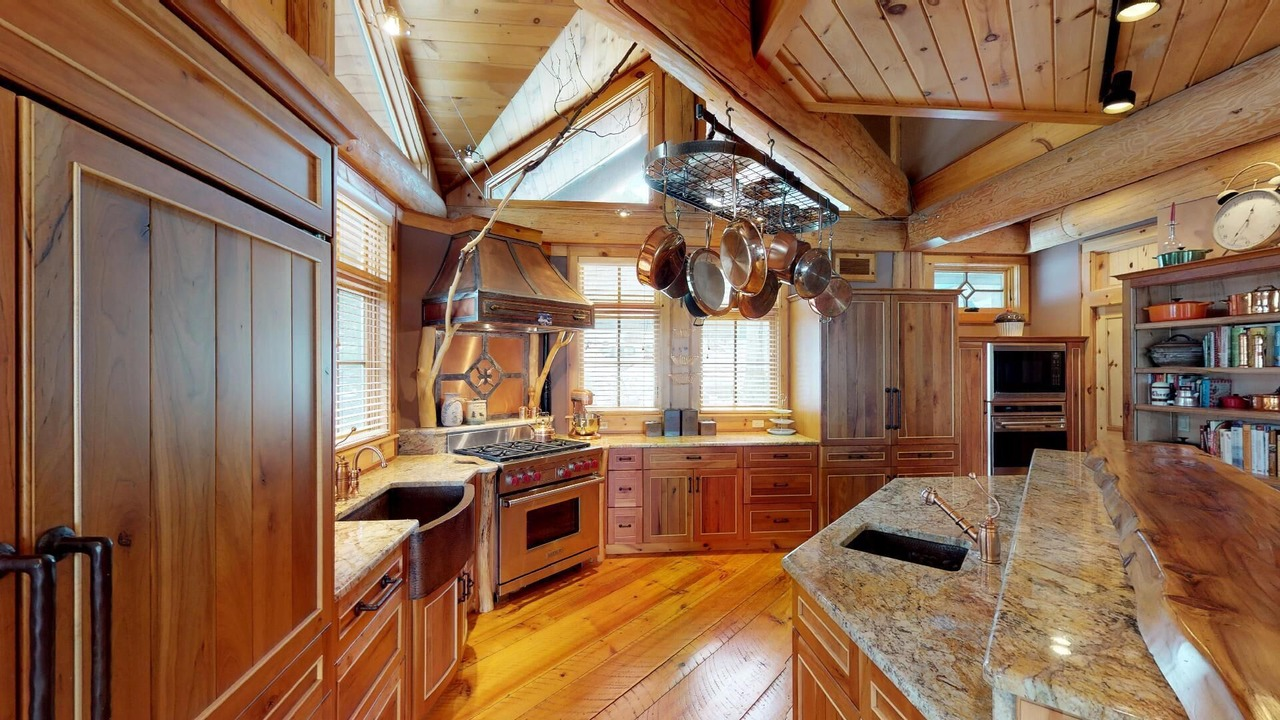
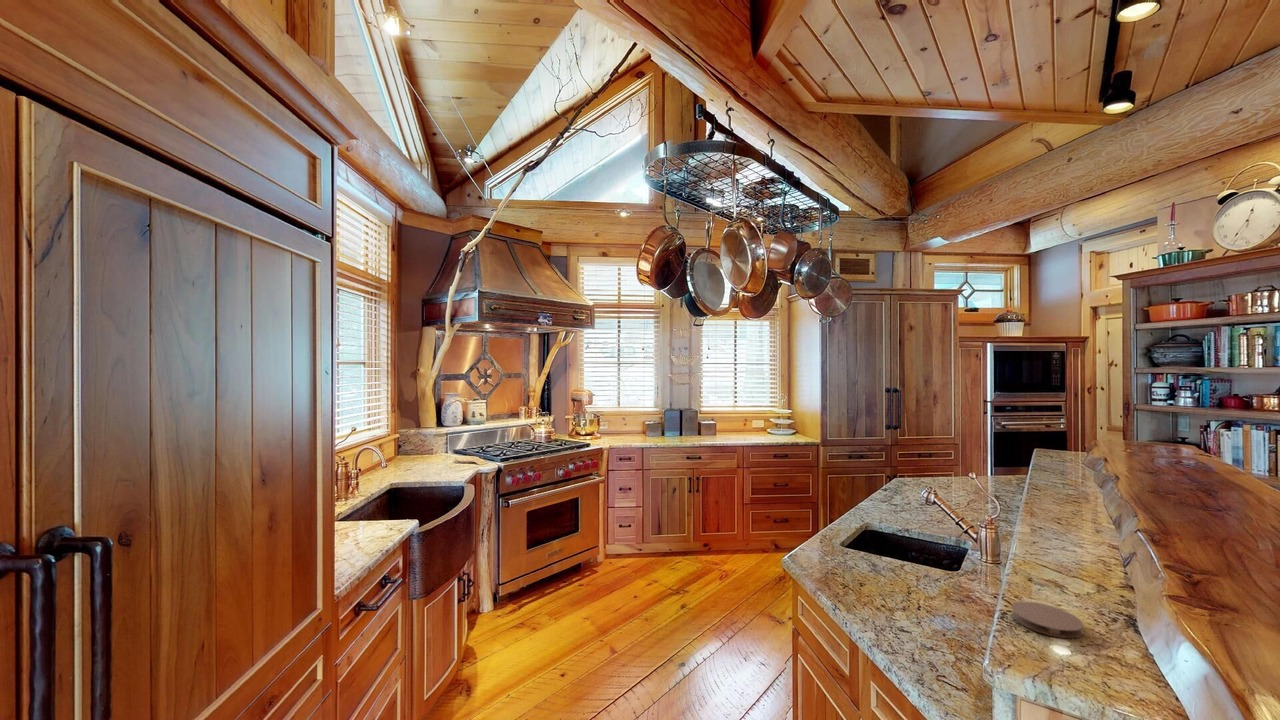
+ coaster (1046, 618)
